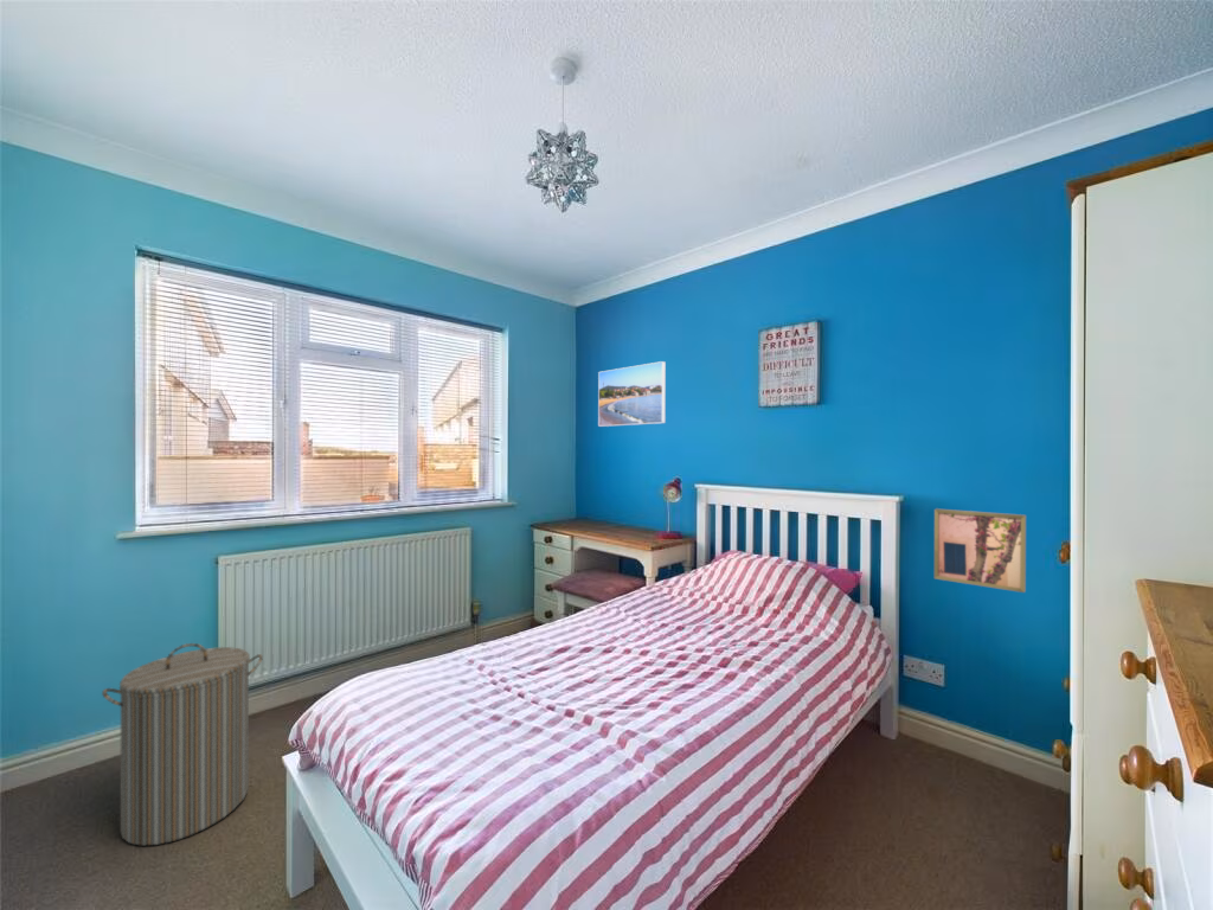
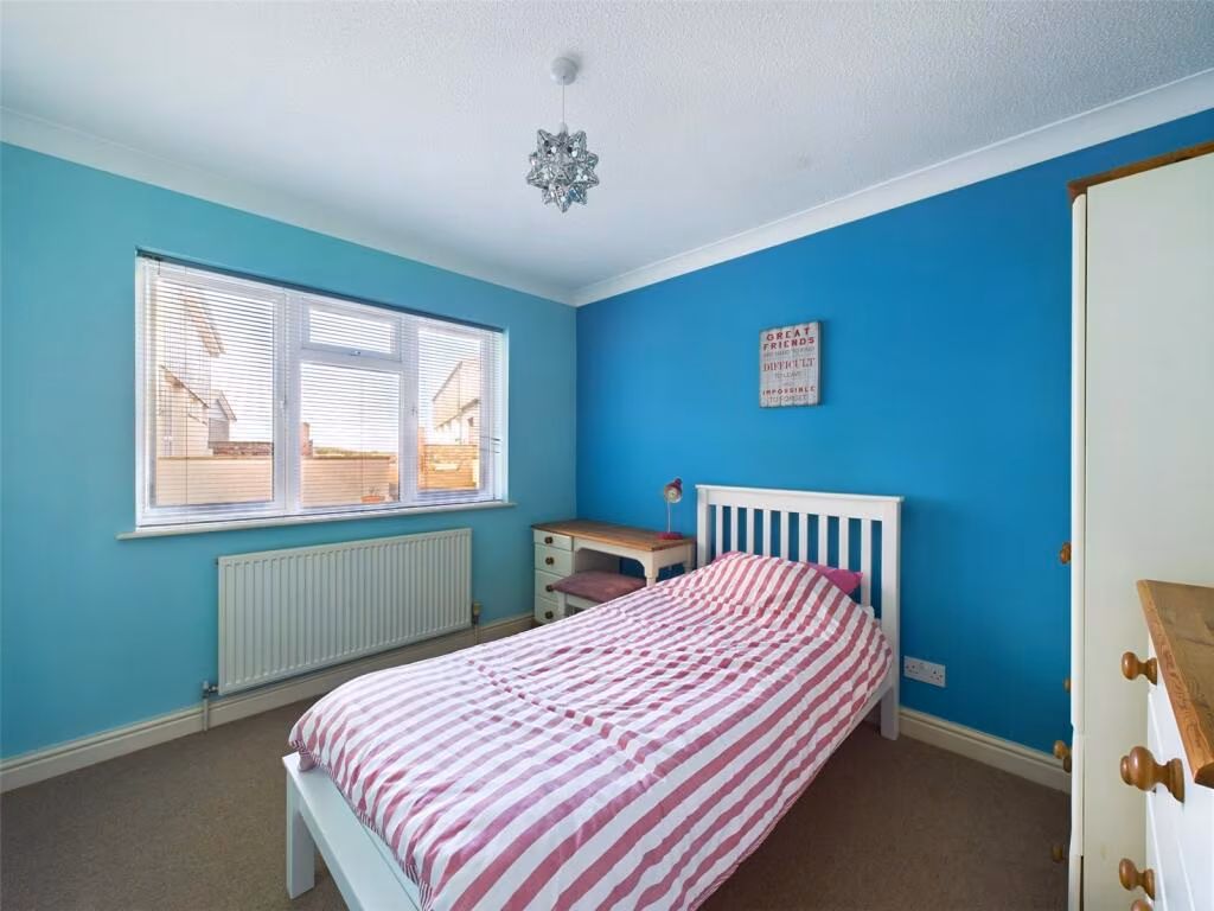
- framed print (629, 396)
- laundry hamper (188, 725)
- wall art (977, 547)
